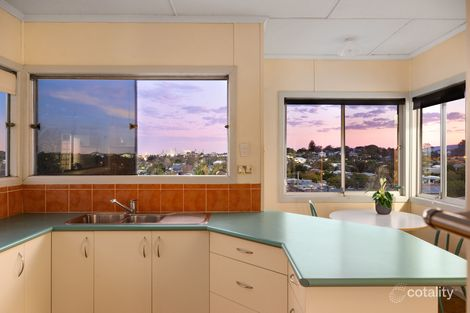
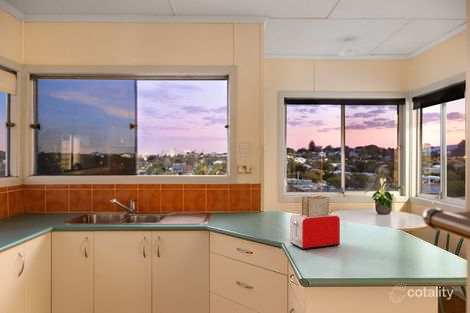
+ toaster (313, 220)
